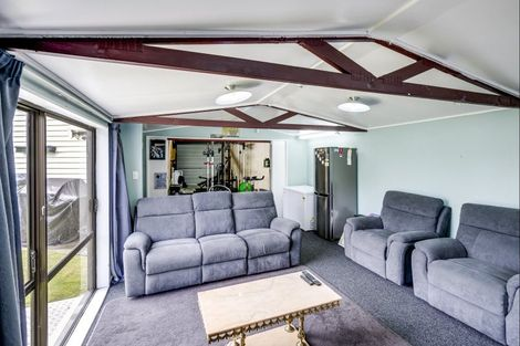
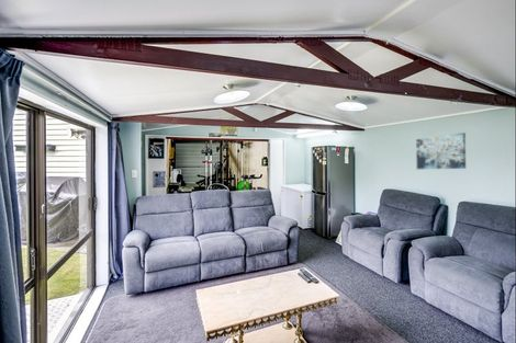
+ wall art (438, 152)
